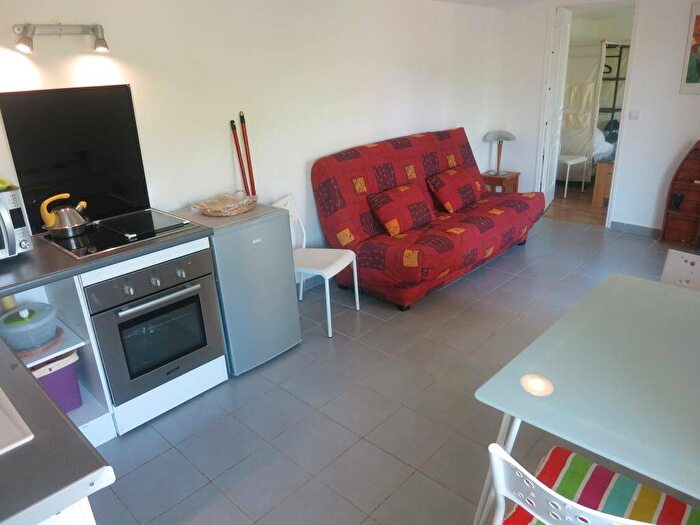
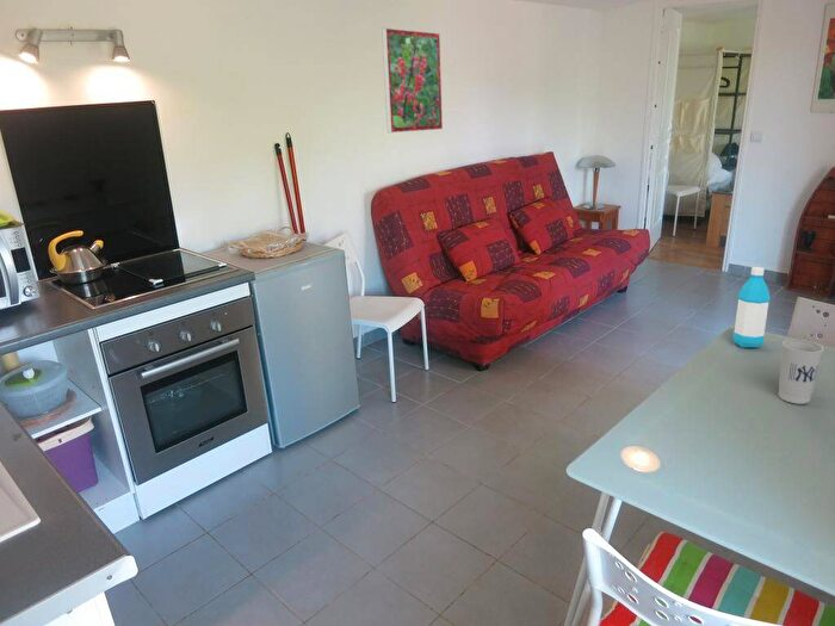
+ cup (798, 372)
+ water bottle (752, 306)
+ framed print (414, 81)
